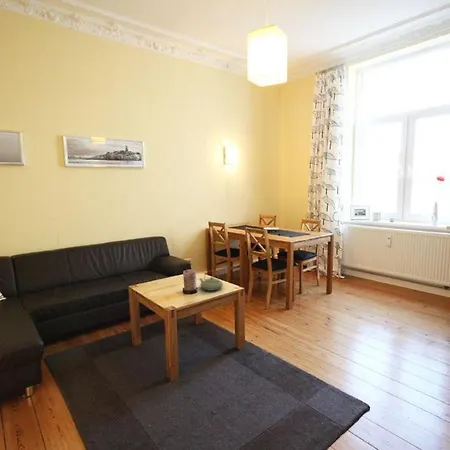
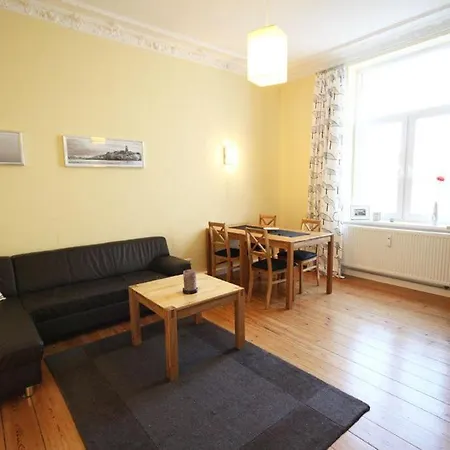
- teapot (210, 279)
